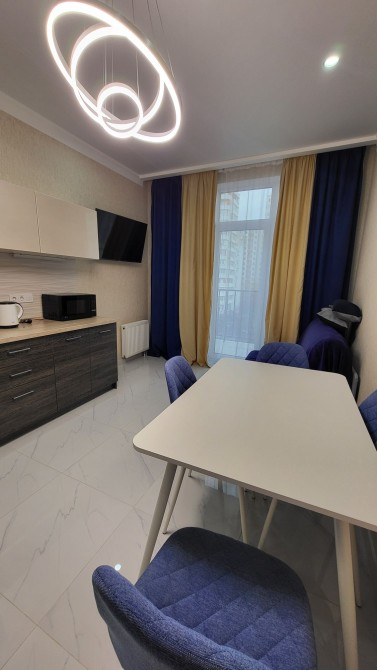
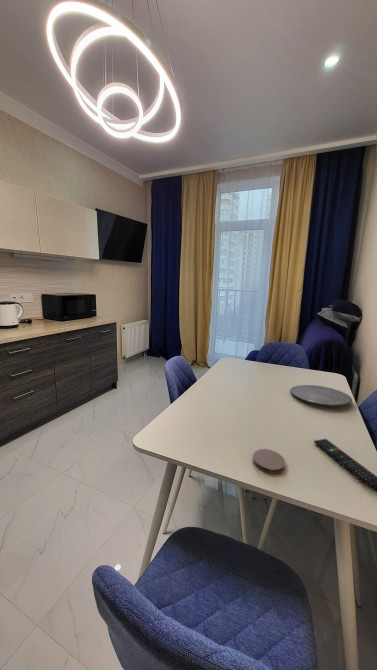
+ remote control (347, 463)
+ coaster (268, 460)
+ plate (319, 394)
